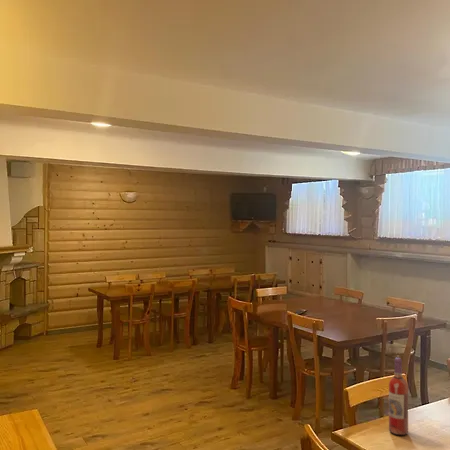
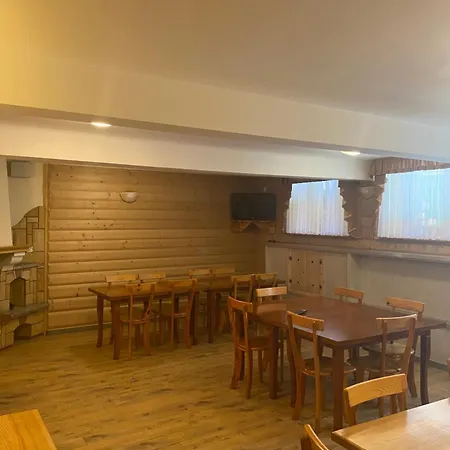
- wine bottle (398, 395)
